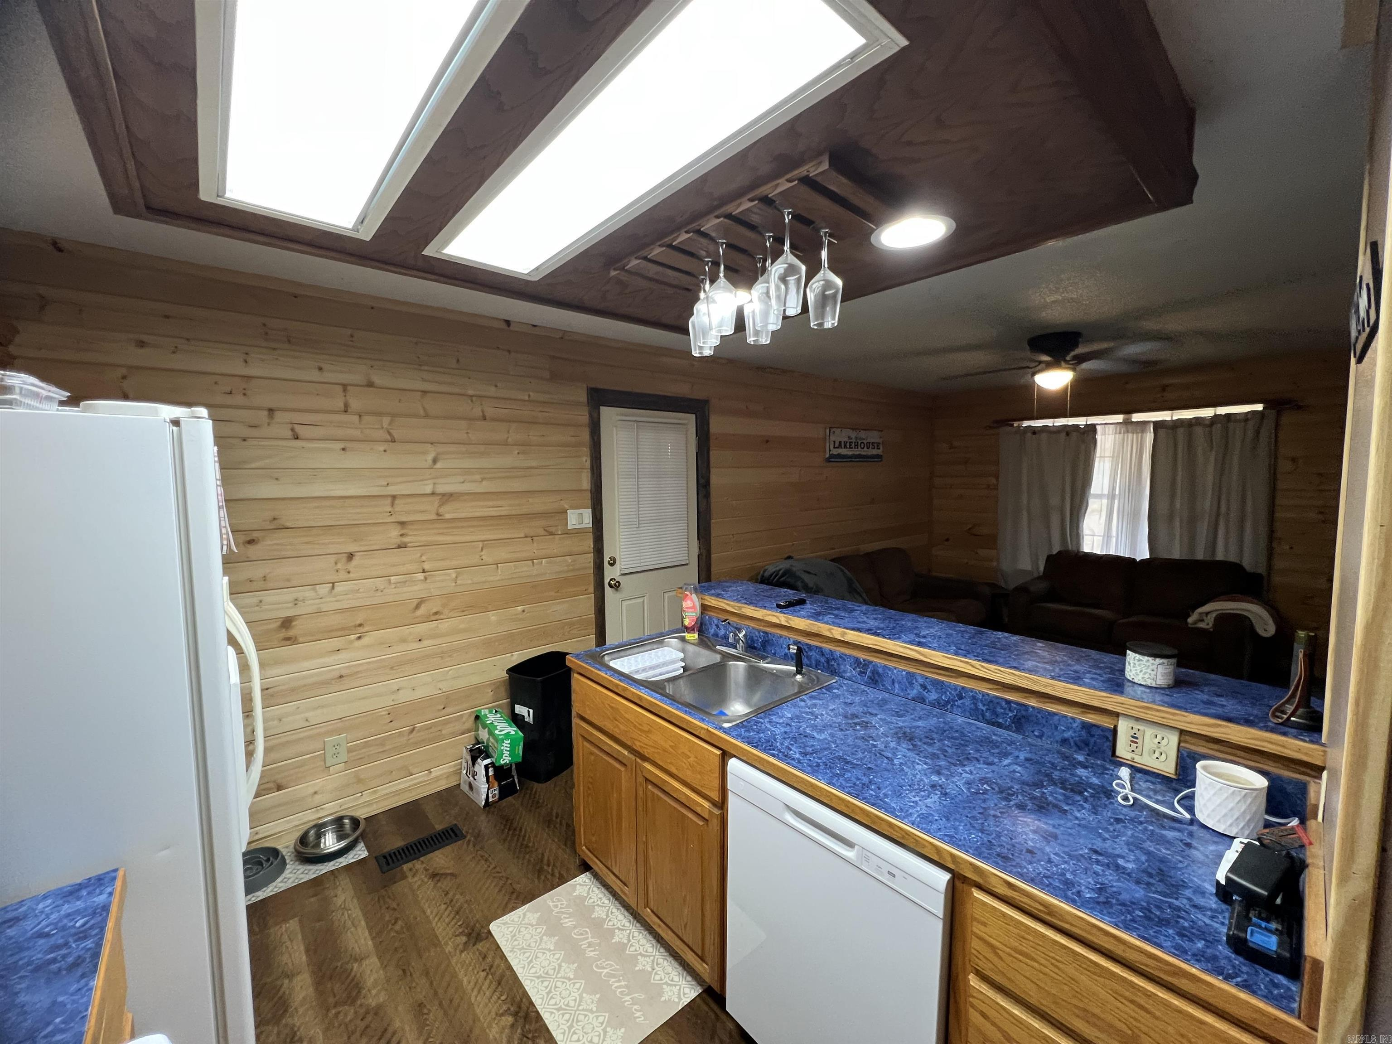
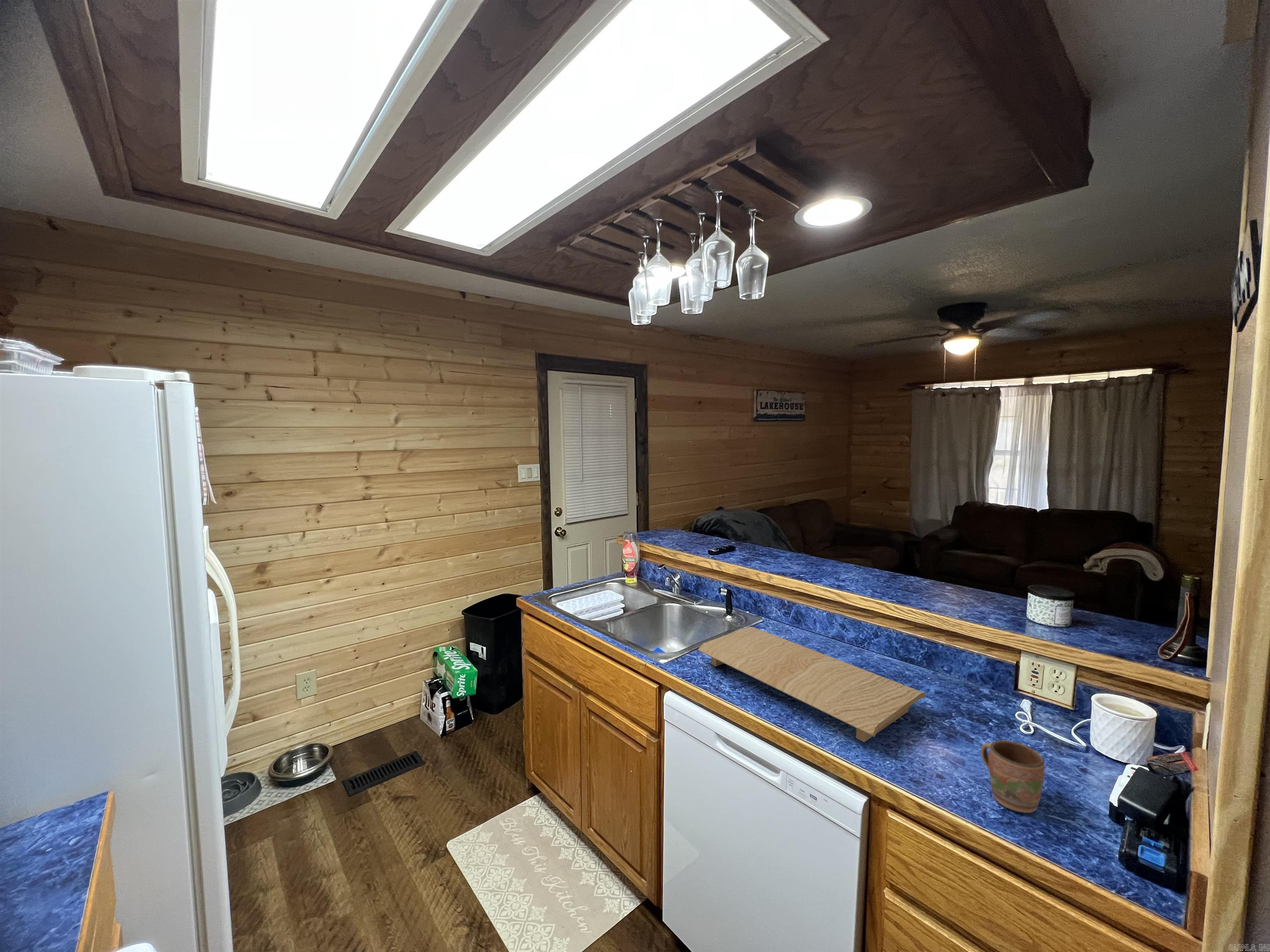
+ mug (1013, 774)
+ cutting board (800, 676)
